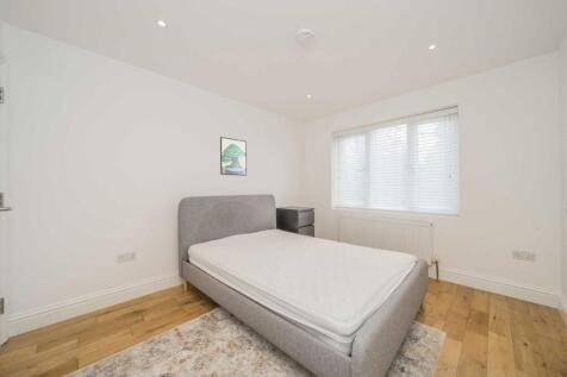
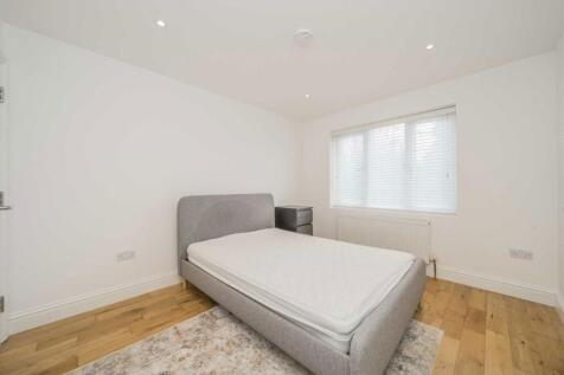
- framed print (233, 157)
